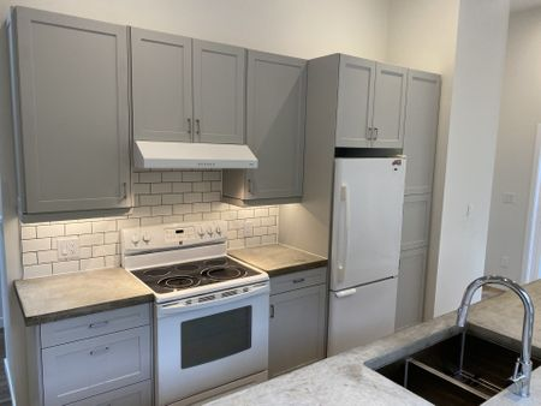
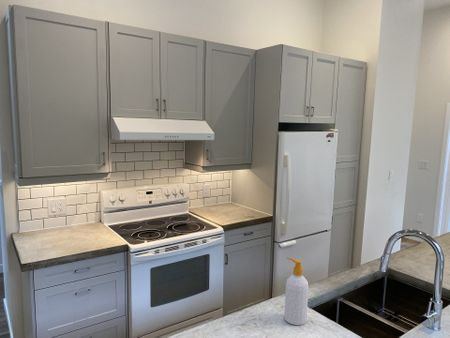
+ soap bottle (296, 290)
